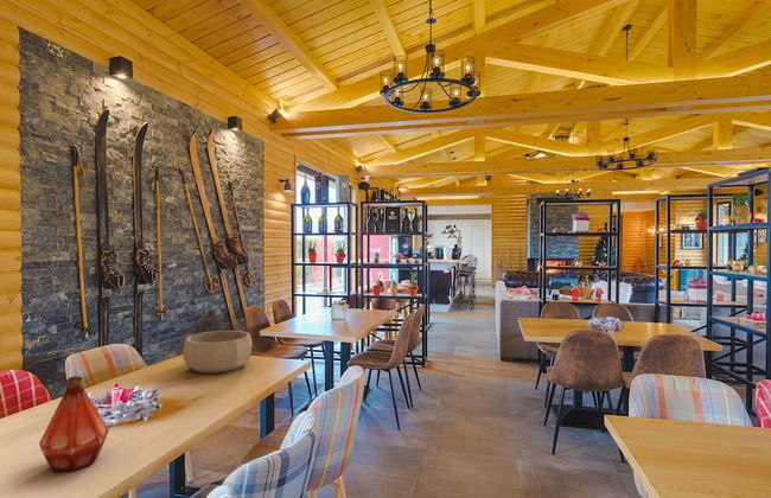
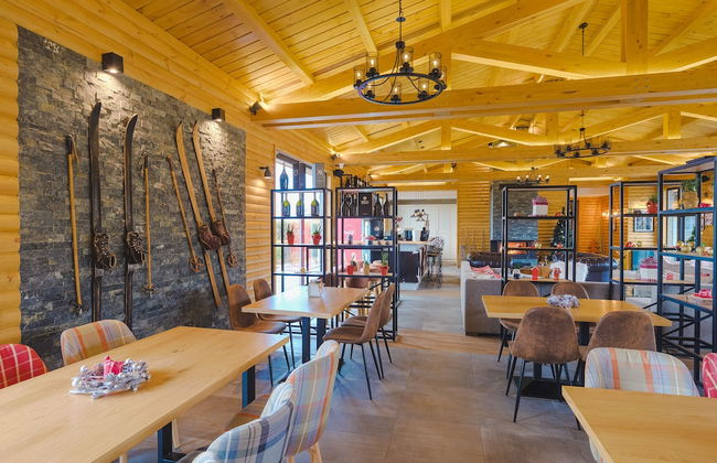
- decorative bowl (218, 351)
- bottle (74, 420)
